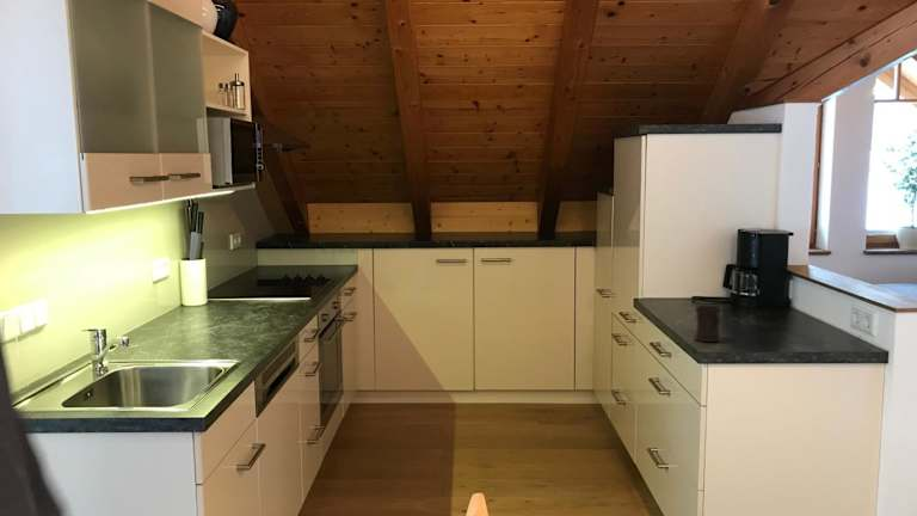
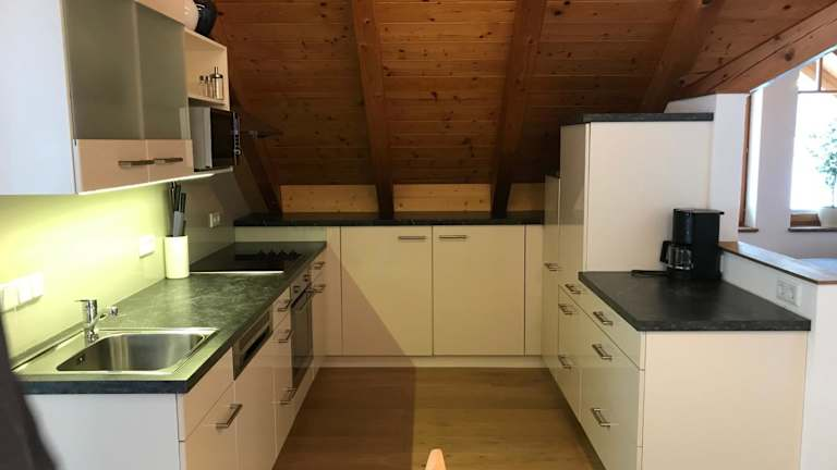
- mug (708, 322)
